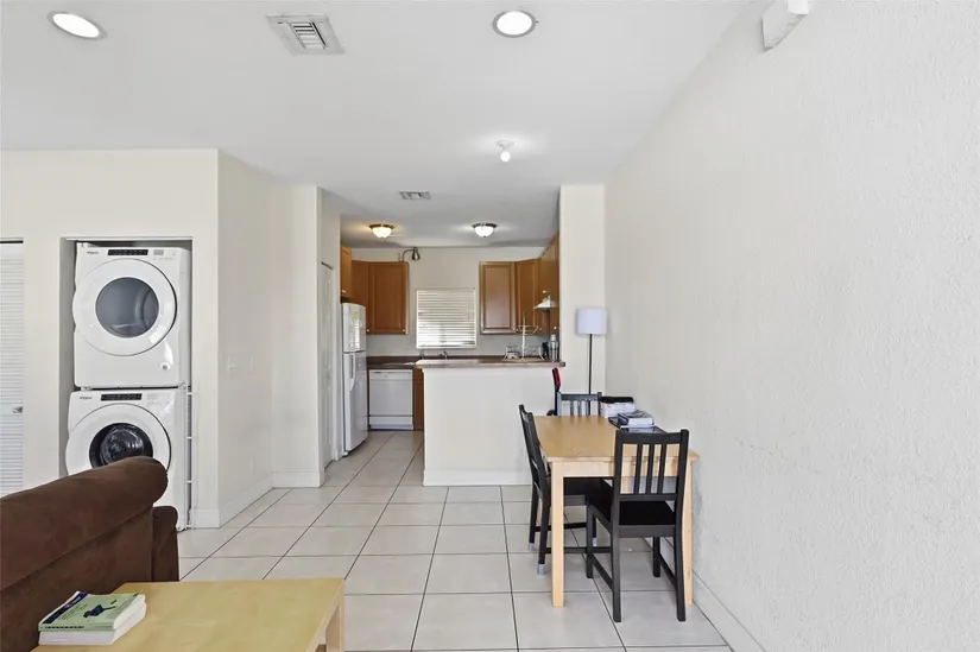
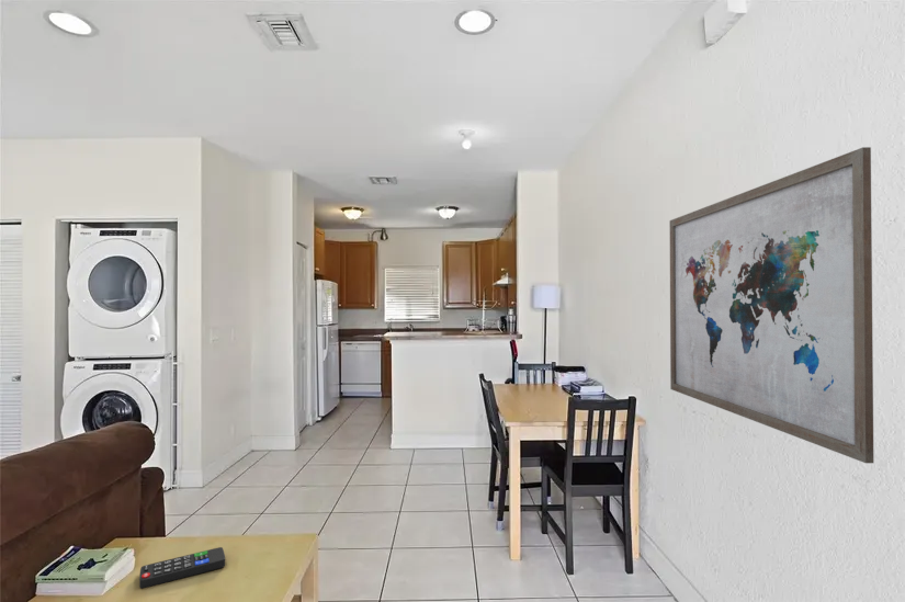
+ remote control (183, 566)
+ wall art (740, 305)
